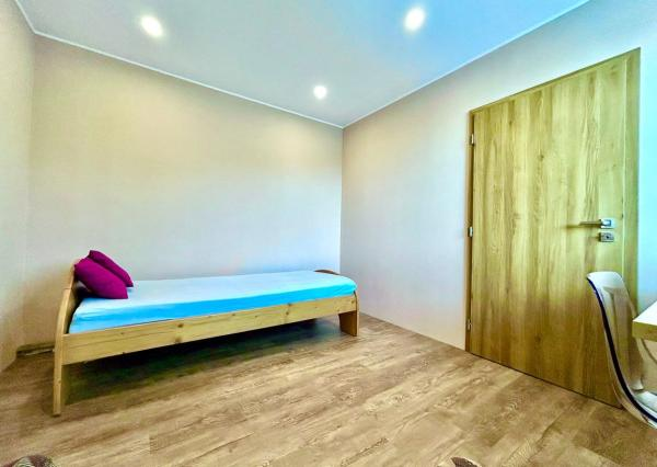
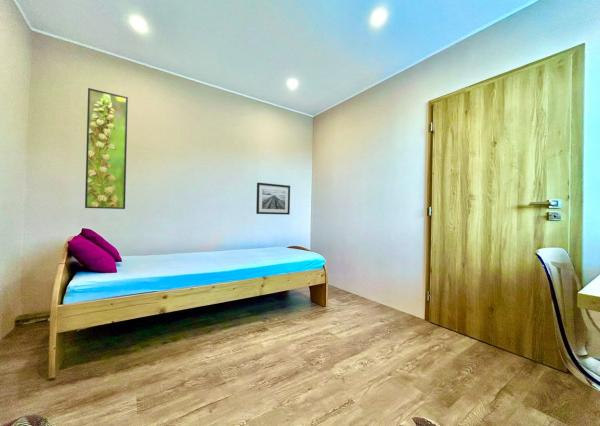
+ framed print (107, 150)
+ wall art (273, 199)
